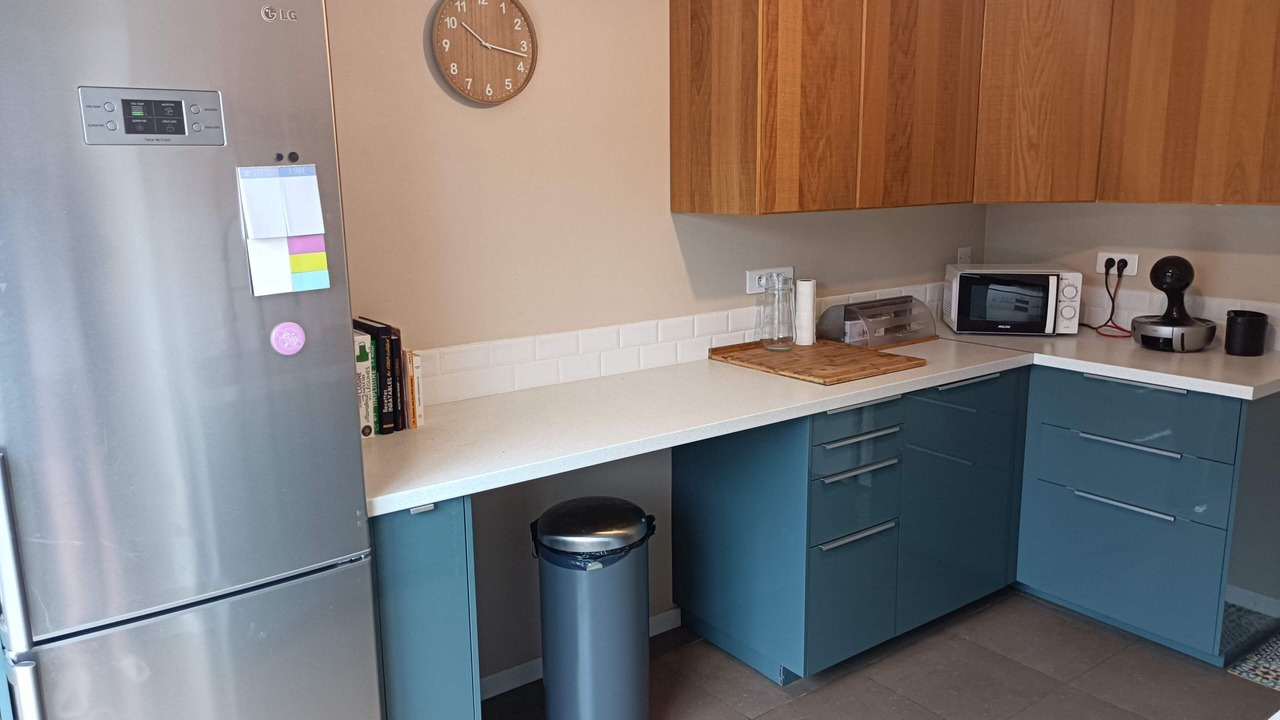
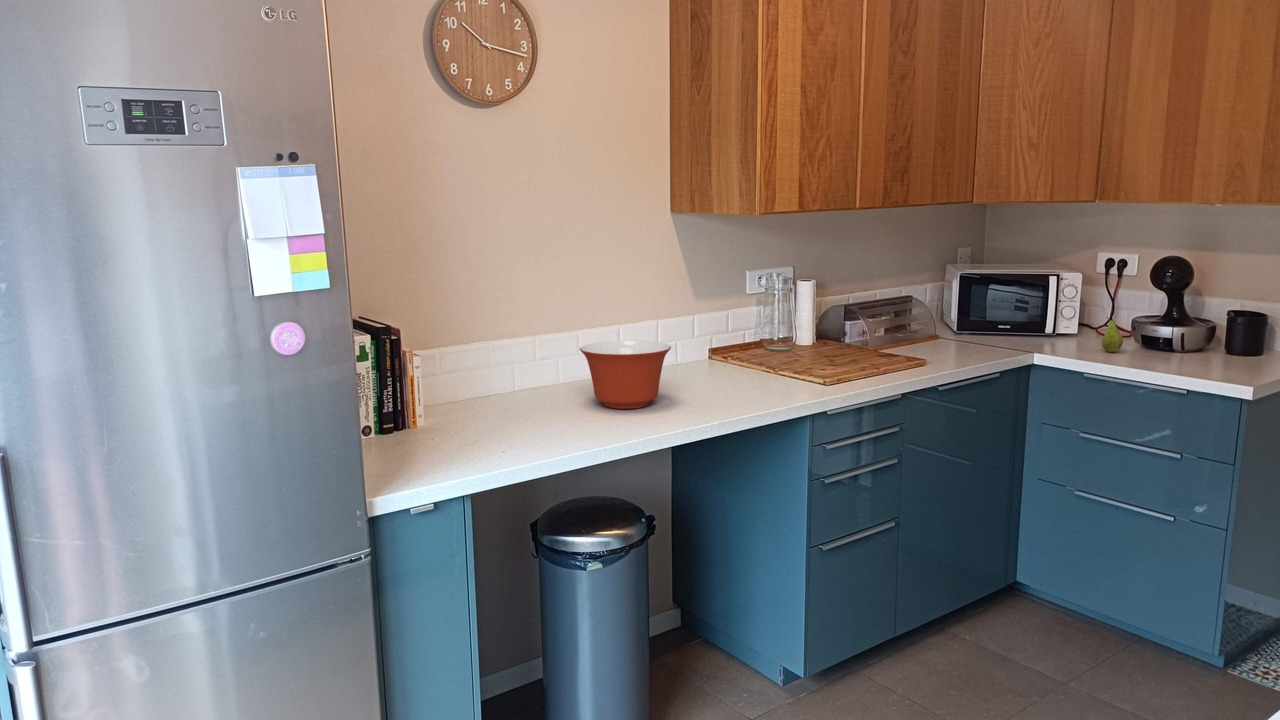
+ mixing bowl (625, 375)
+ fruit (1112, 334)
